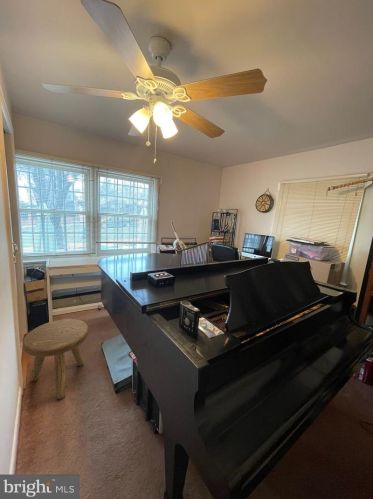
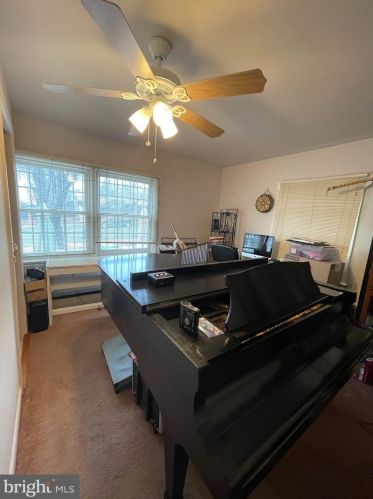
- stool (58, 356)
